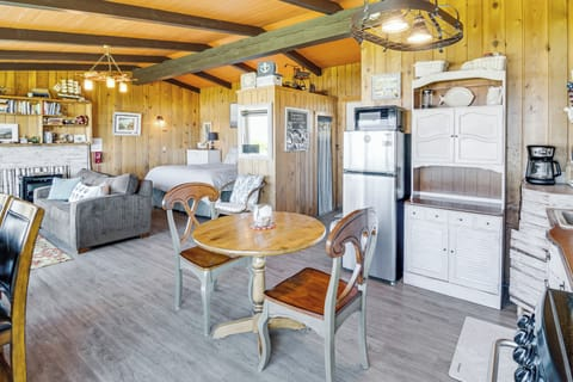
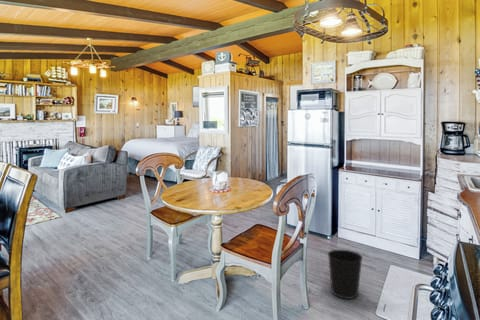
+ wastebasket (344, 273)
